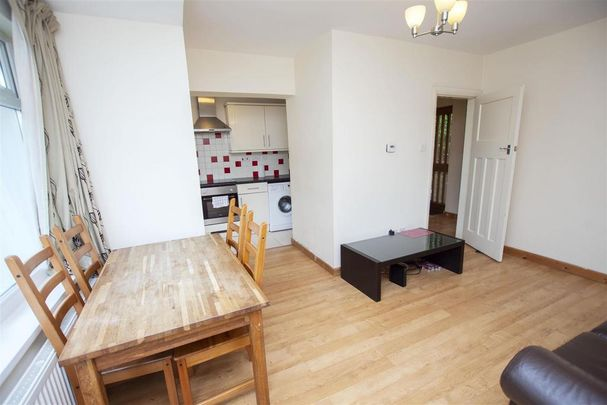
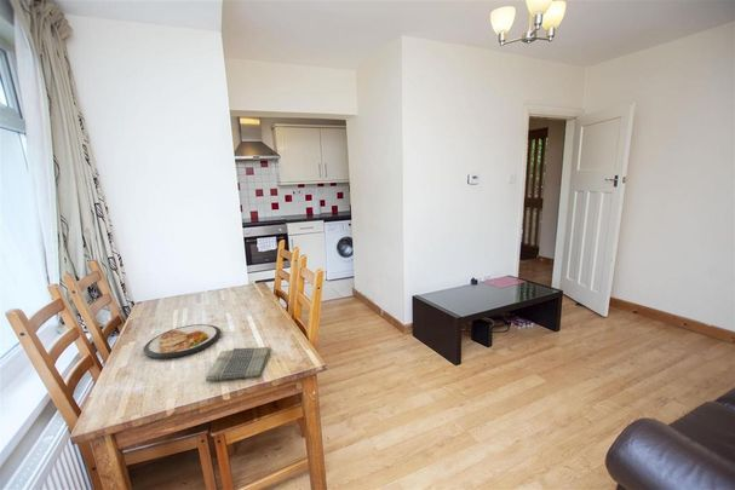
+ dish (183, 338)
+ dish towel (240, 361)
